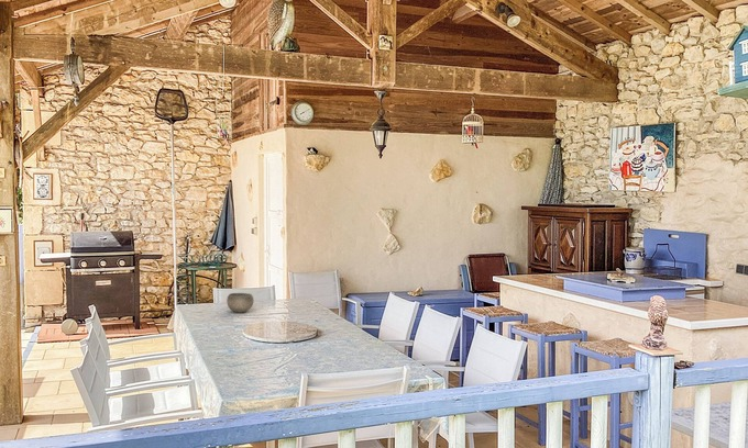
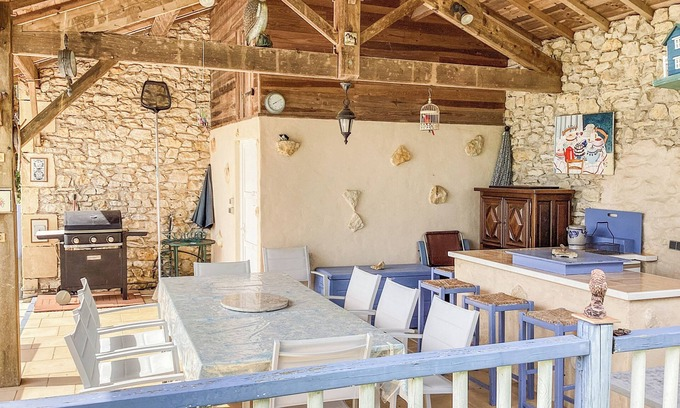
- bowl (240, 302)
